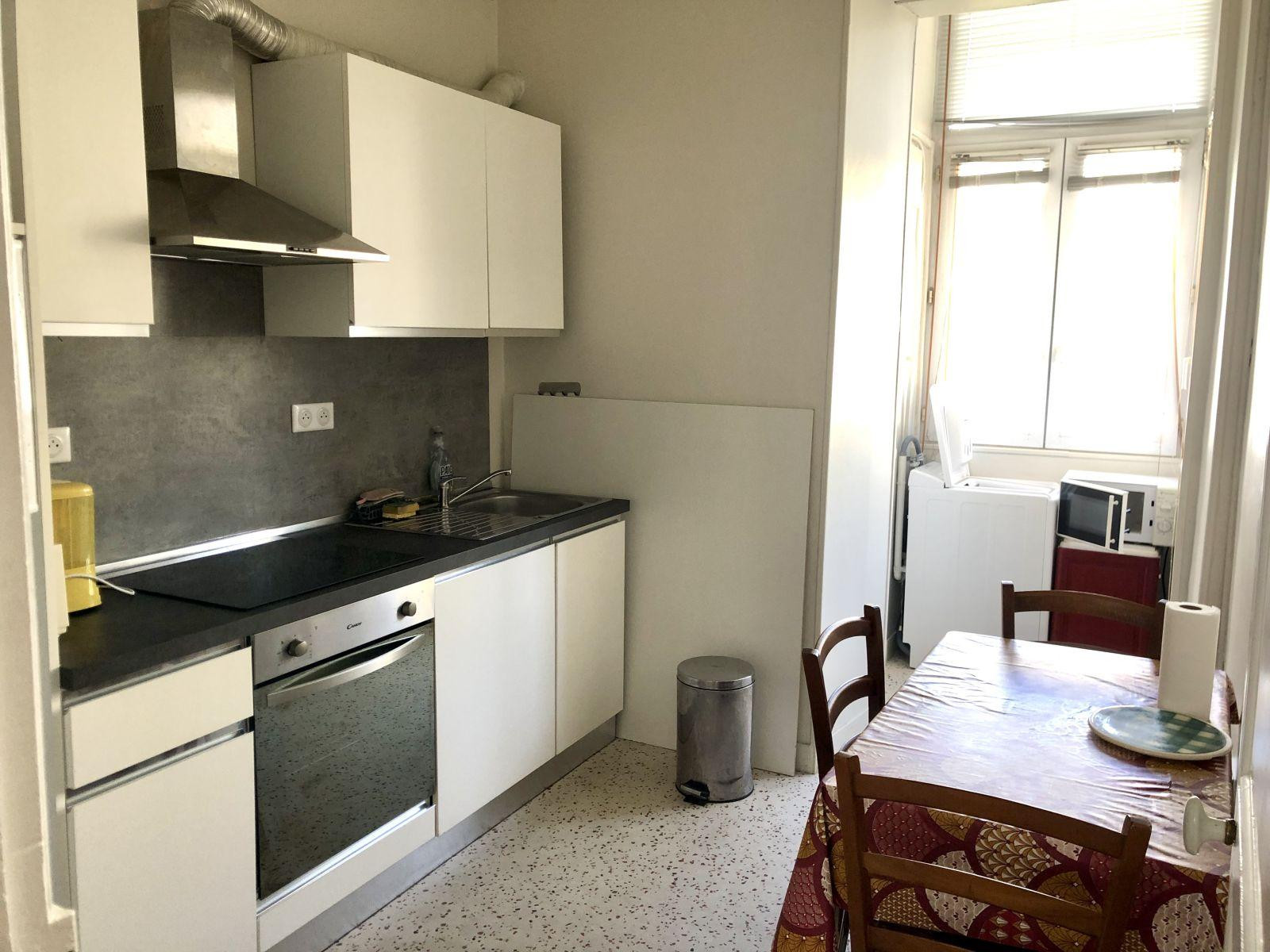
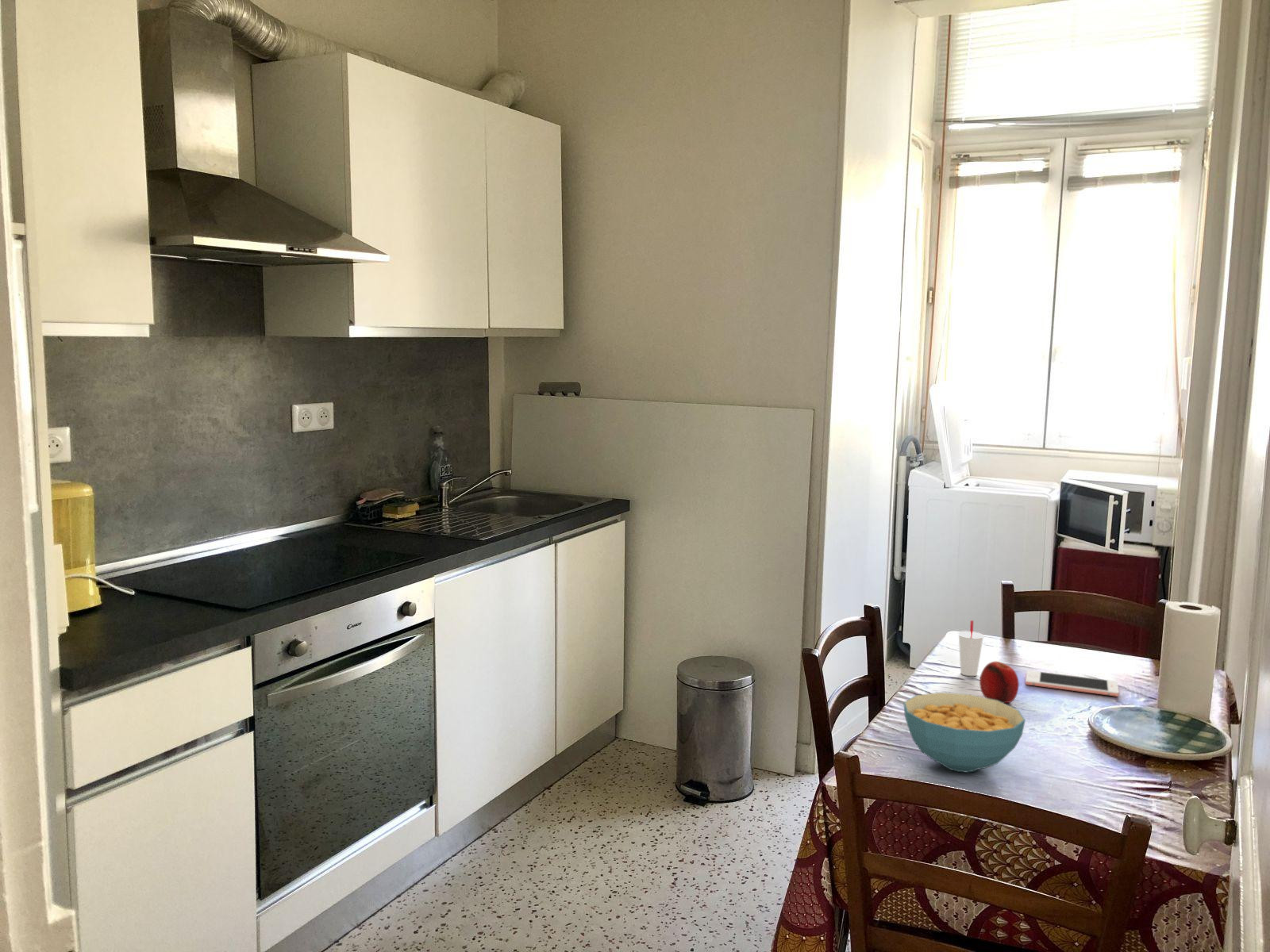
+ cup (970, 647)
+ cereal bowl (961, 738)
+ cell phone (1071, 682)
+ fruit (999, 681)
